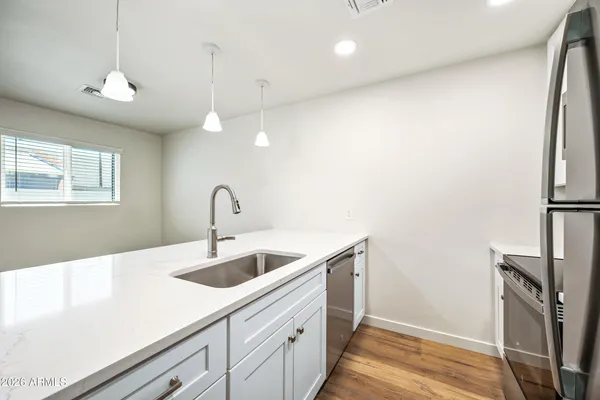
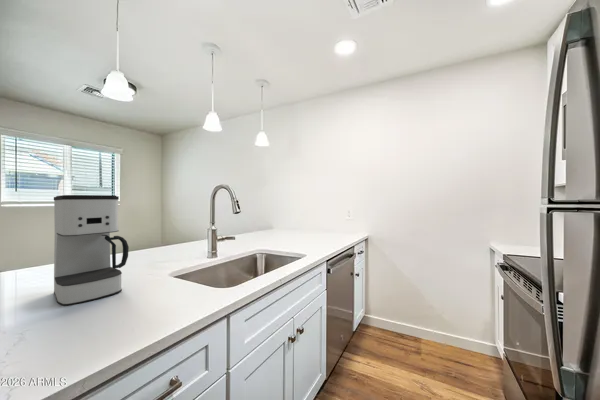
+ coffee maker (94, 243)
